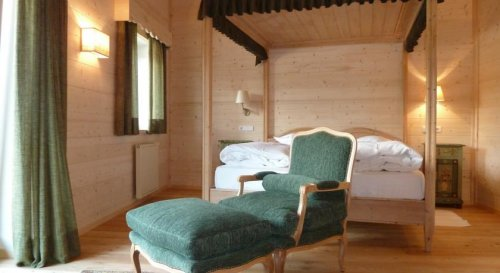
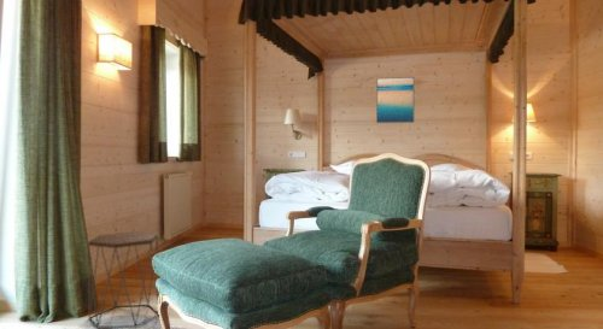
+ side table (123, 276)
+ wall art (394, 100)
